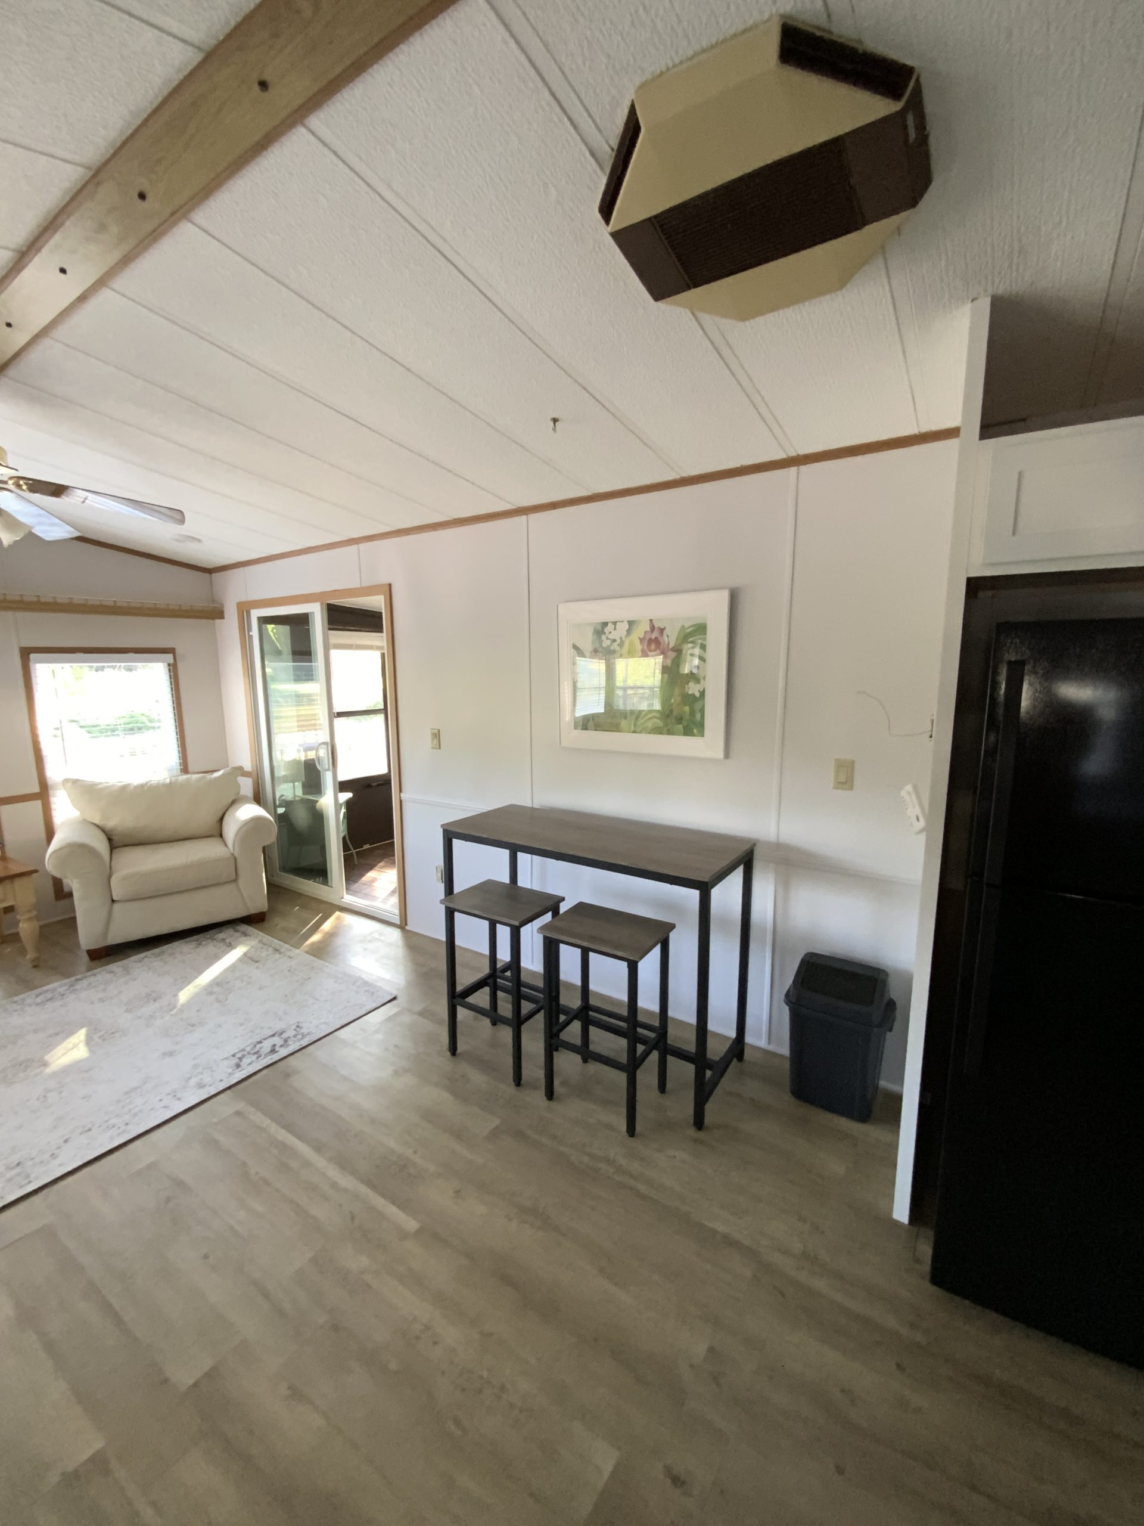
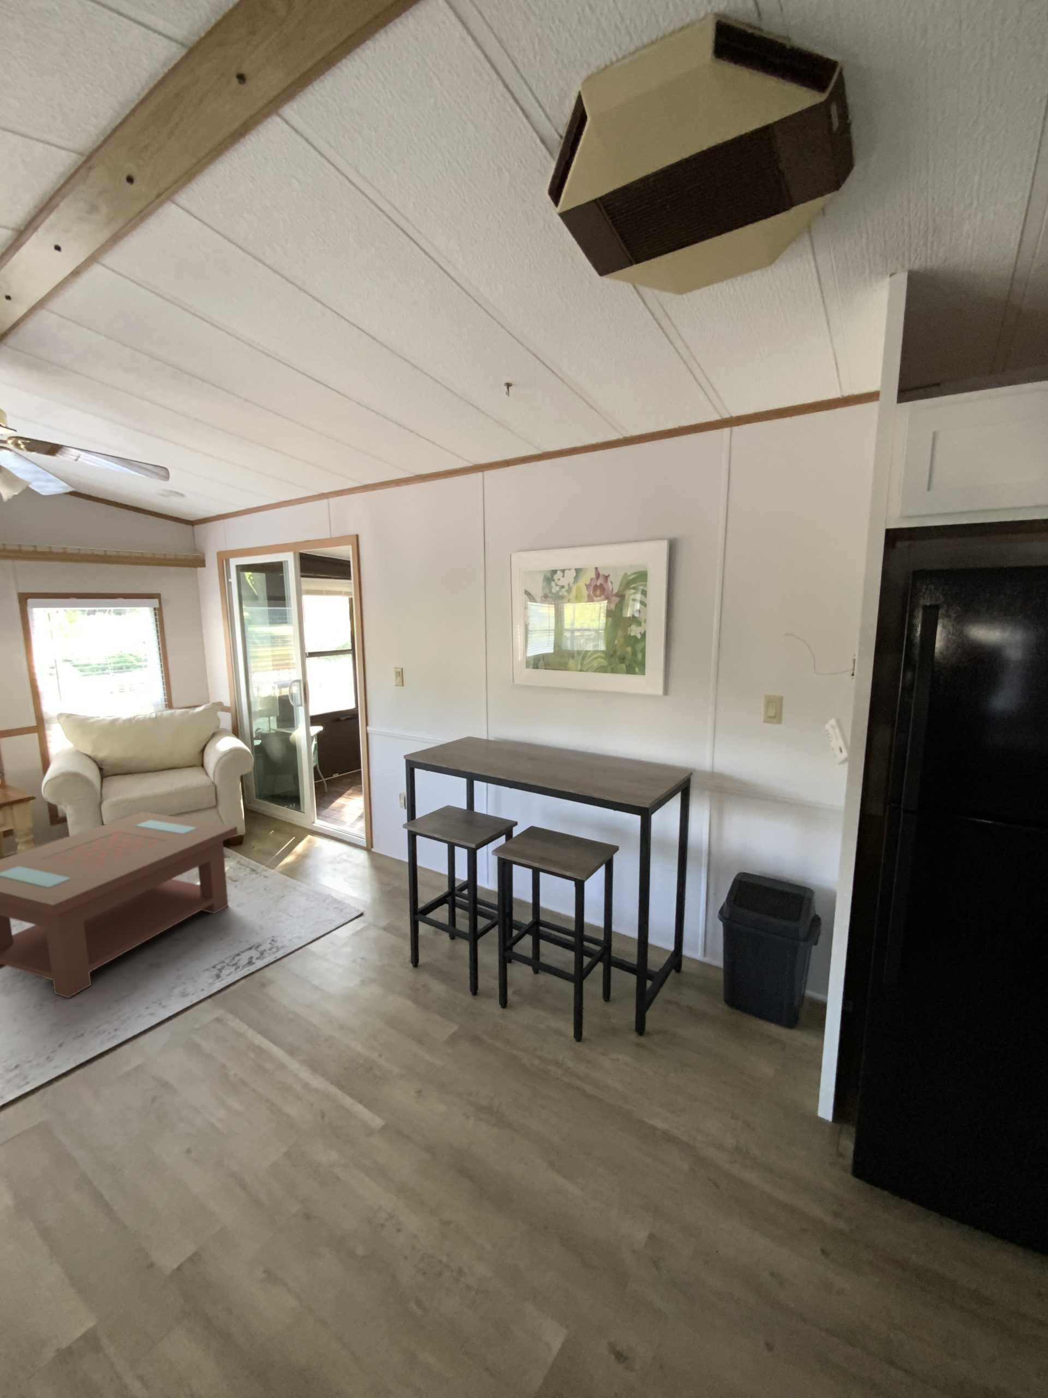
+ coffee table (111, 892)
